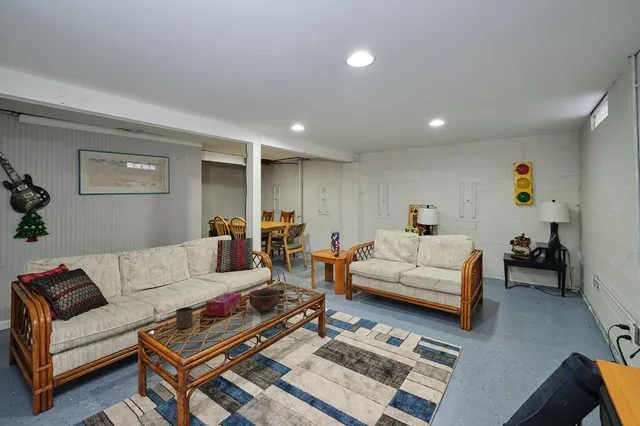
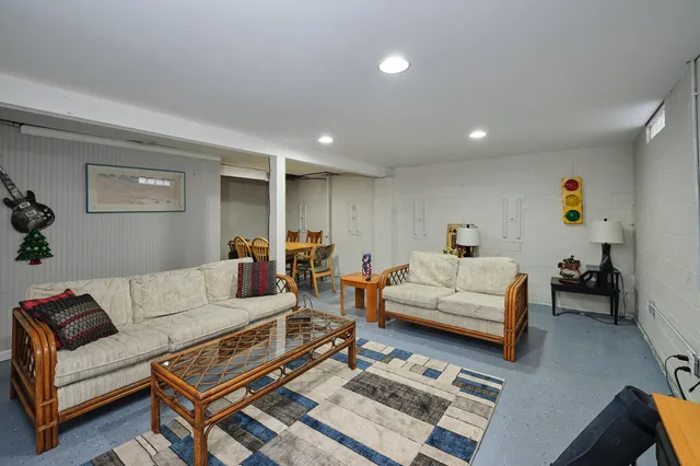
- bowl (264, 301)
- tissue box (224, 303)
- cup (184, 317)
